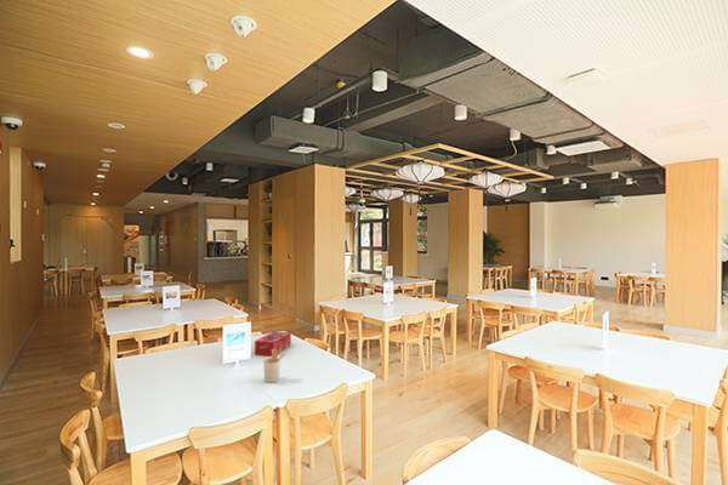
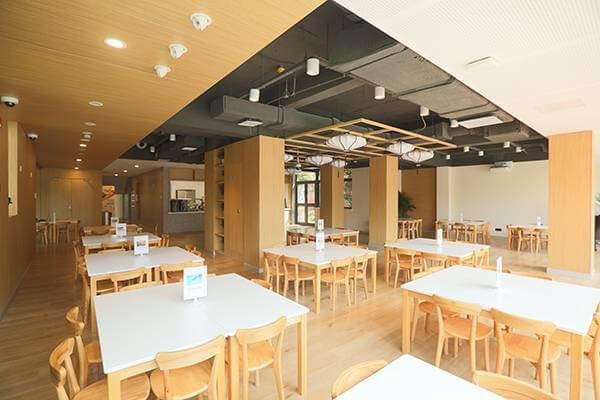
- tissue box (273, 343)
- utensil holder (275, 365)
